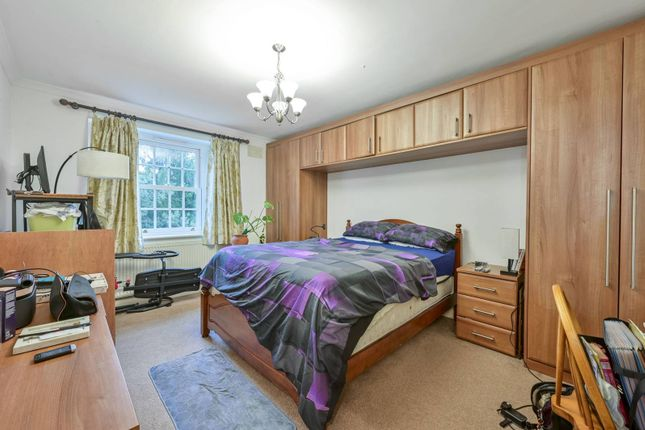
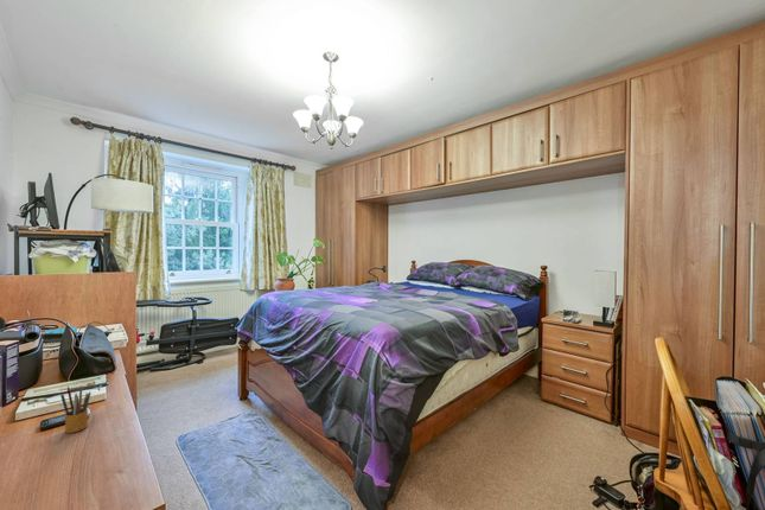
+ pencil box (75, 407)
